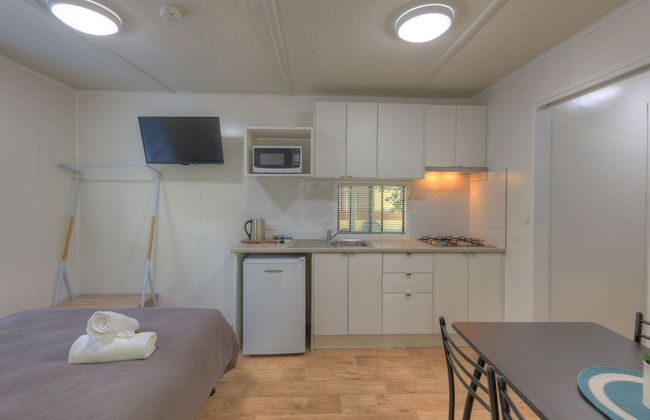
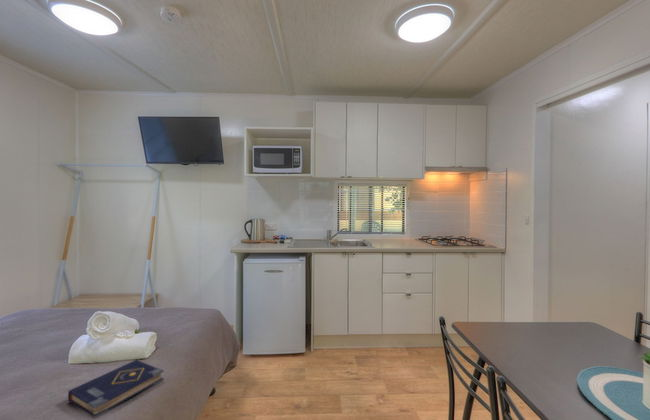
+ book (118, 384)
